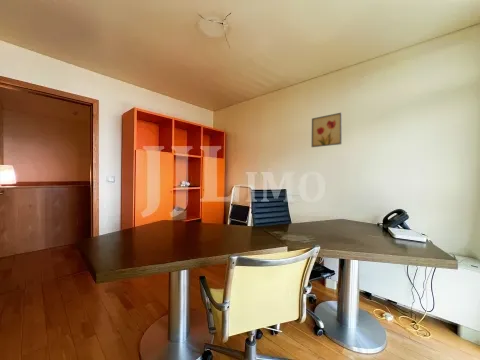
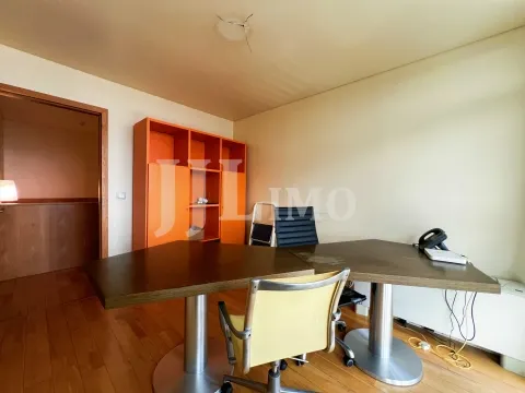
- wall art (326, 130)
